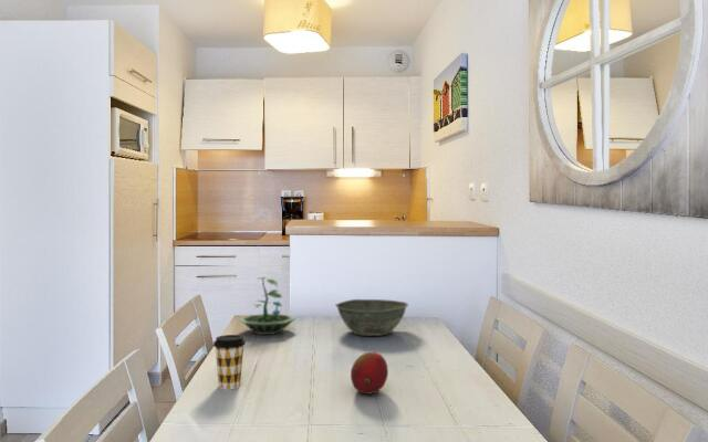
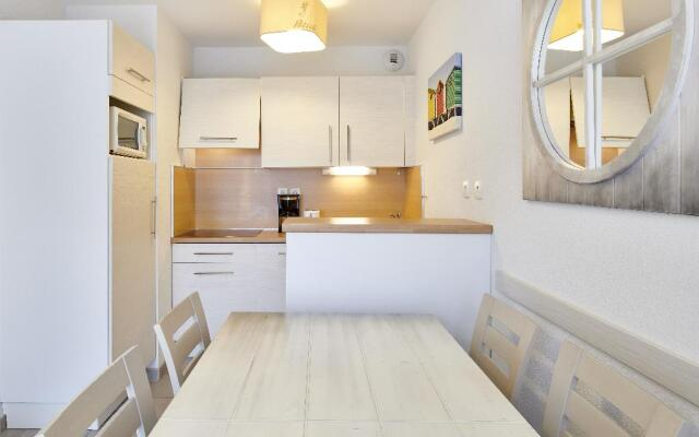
- coffee cup (229, 361)
- fruit (368, 372)
- terrarium (264, 287)
- bowl (372, 318)
